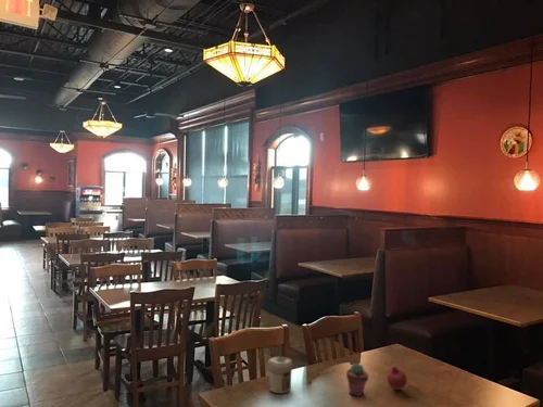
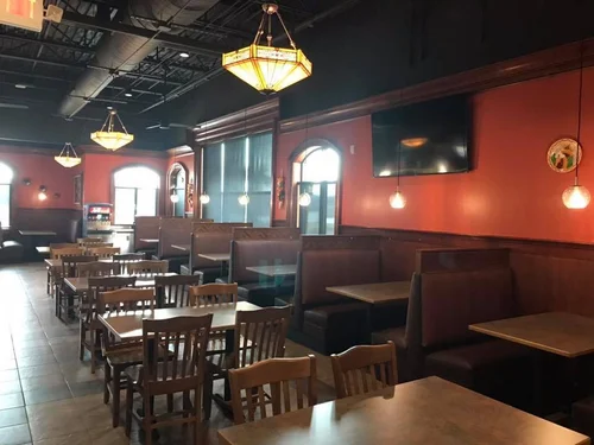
- potted succulent (356, 378)
- fruit (396, 377)
- jar (279, 374)
